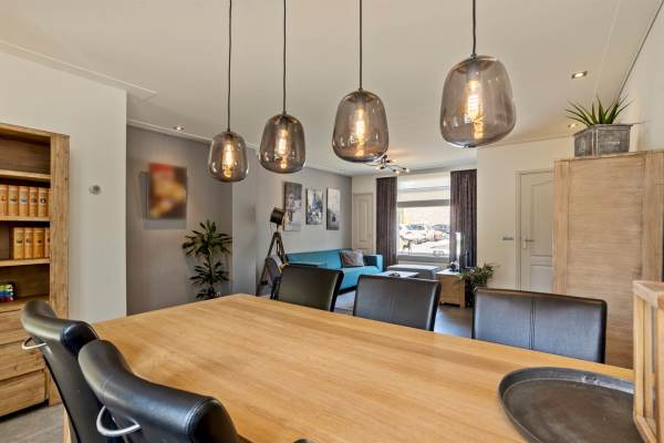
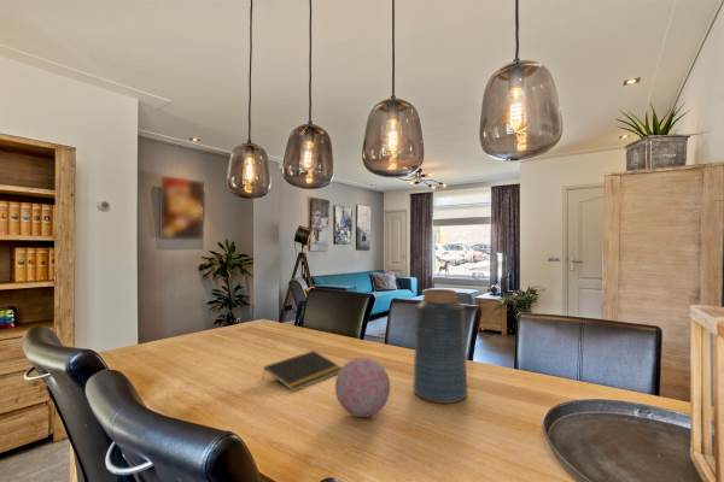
+ notepad (304, 369)
+ vase (439, 341)
+ decorative orb (362, 386)
